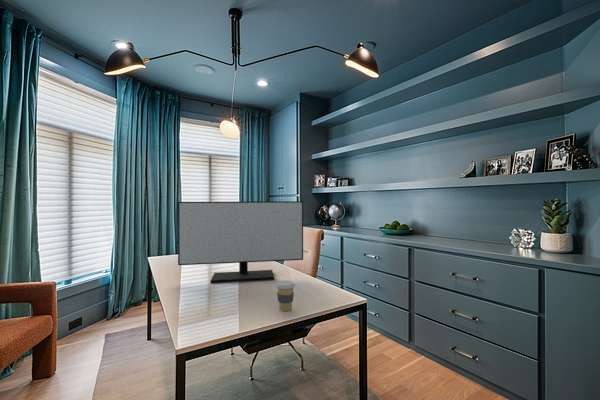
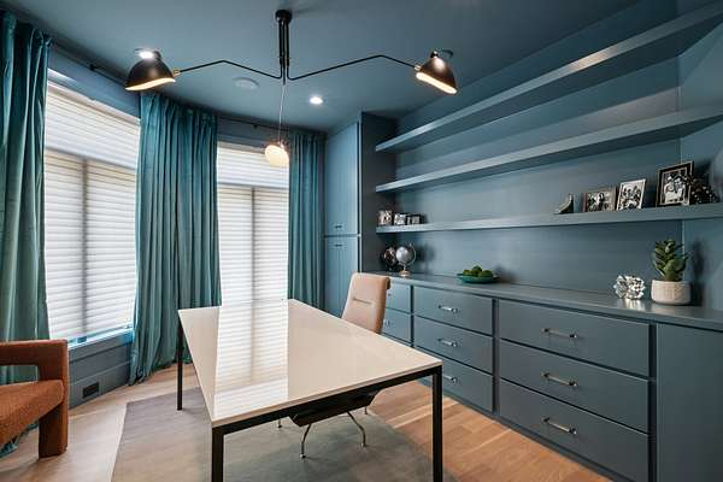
- coffee cup (285, 295)
- monitor (243, 239)
